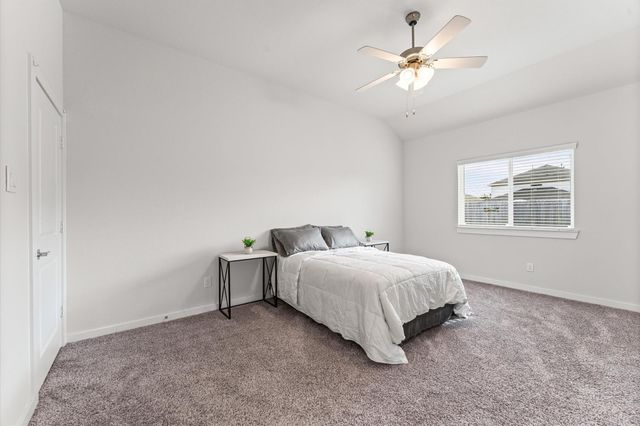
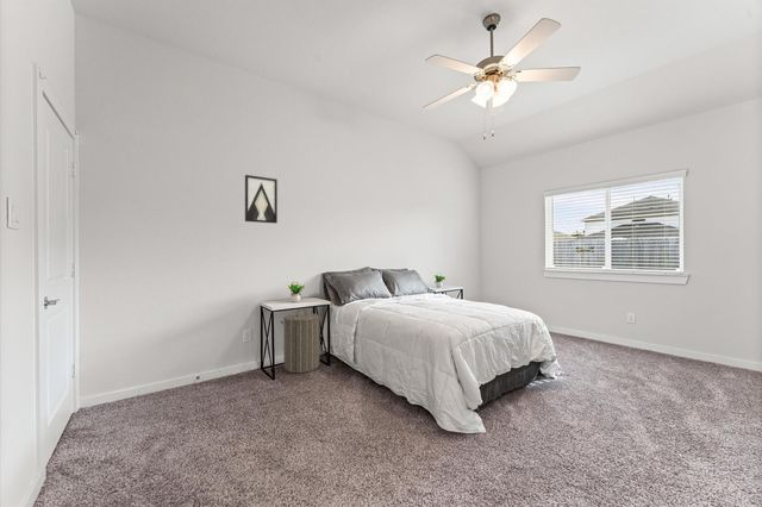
+ wall art (261, 199)
+ laundry hamper (301, 337)
